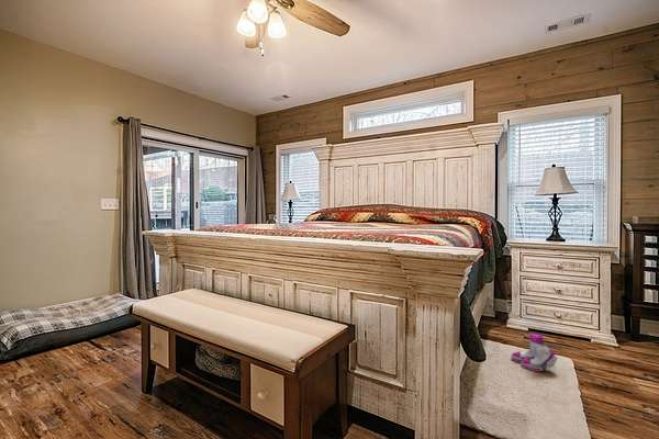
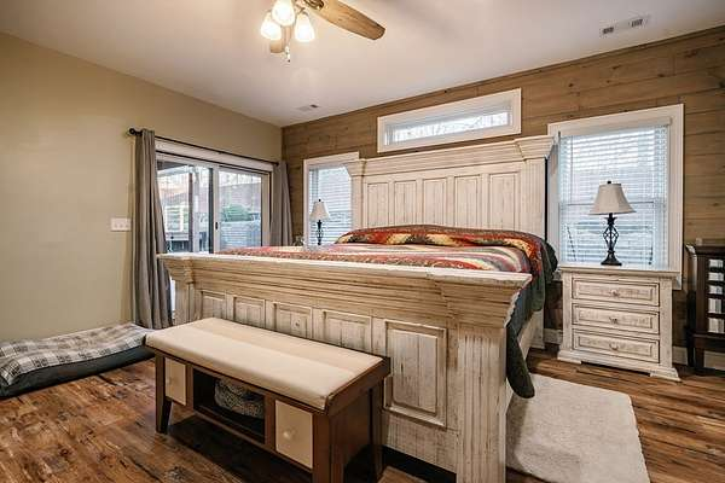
- boots (533, 348)
